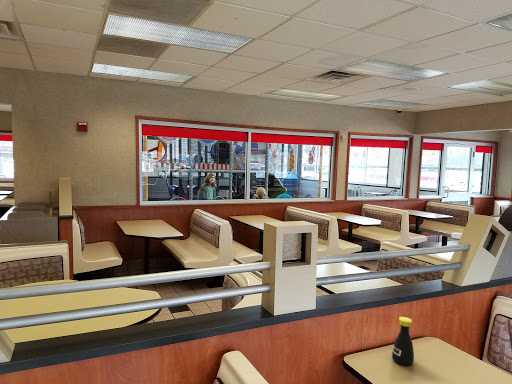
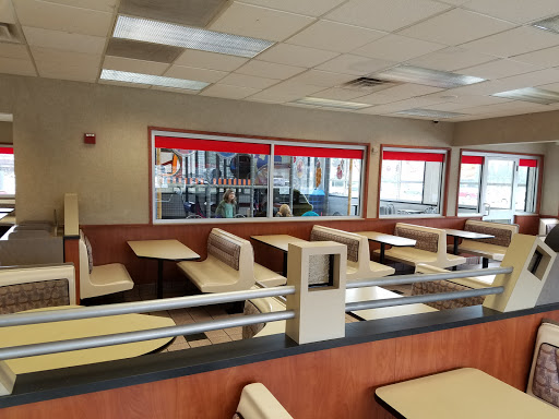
- bottle (404, 340)
